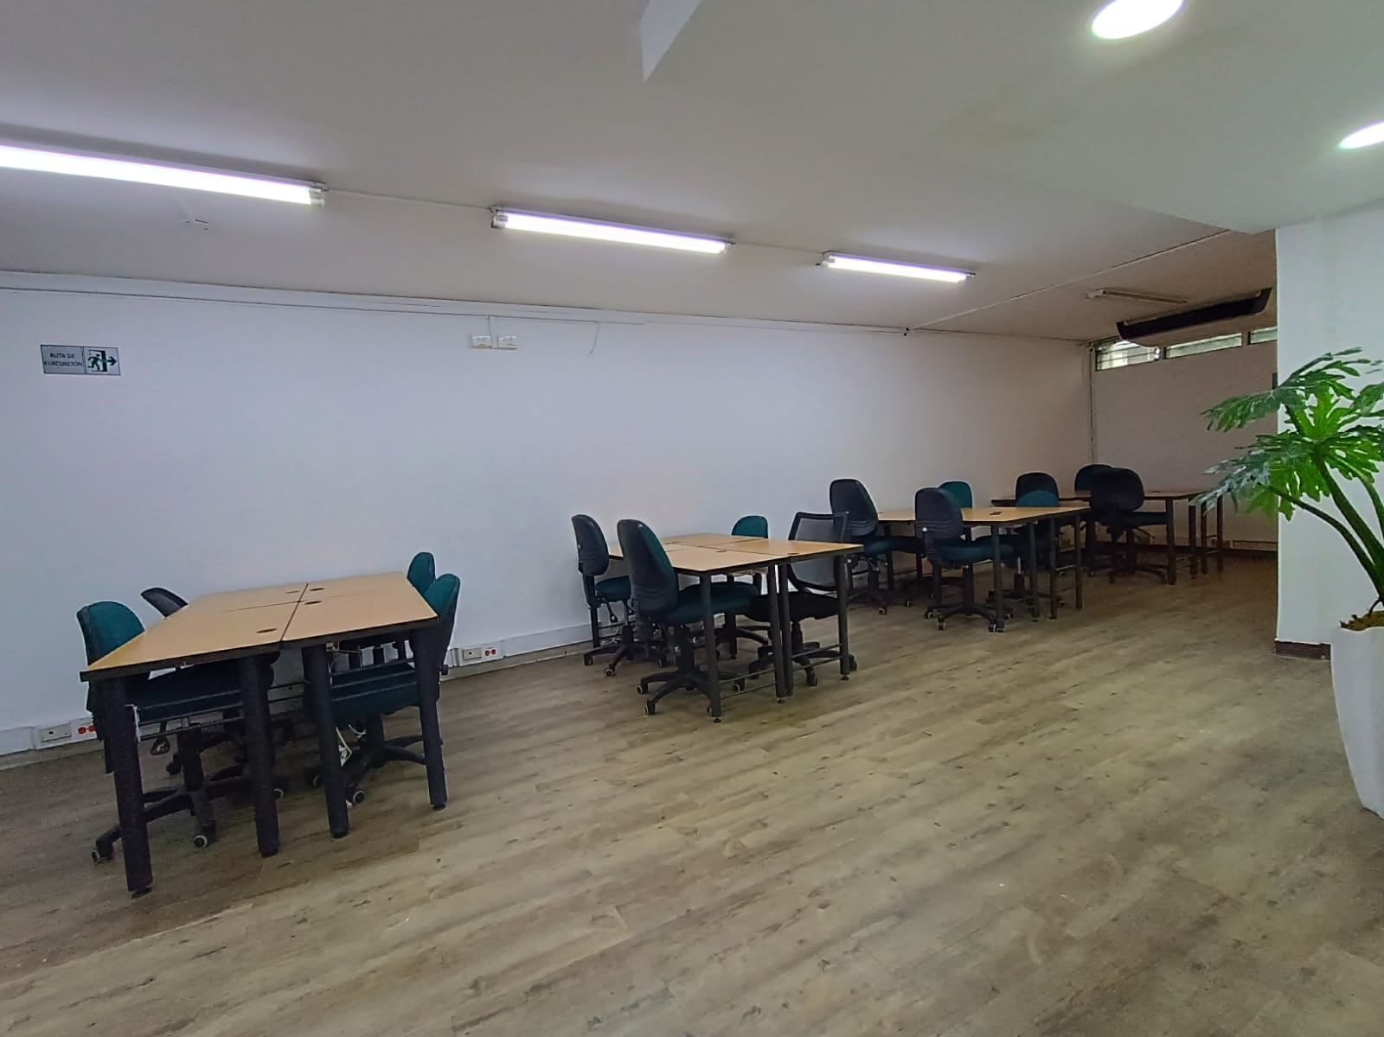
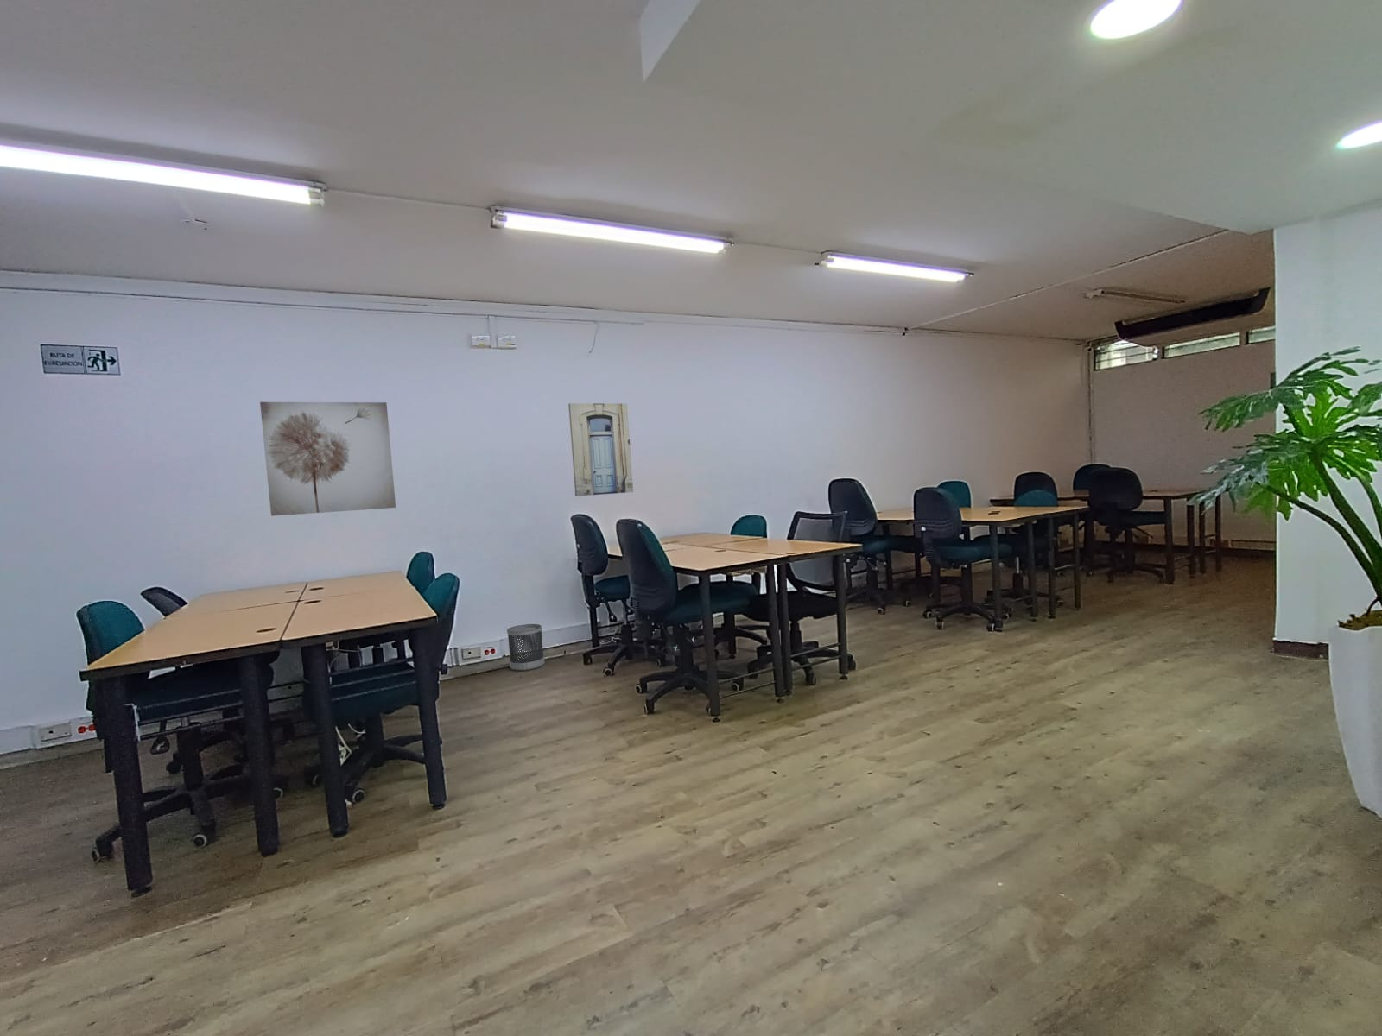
+ wastebasket (526, 646)
+ wall art (601, 449)
+ wall art (331, 457)
